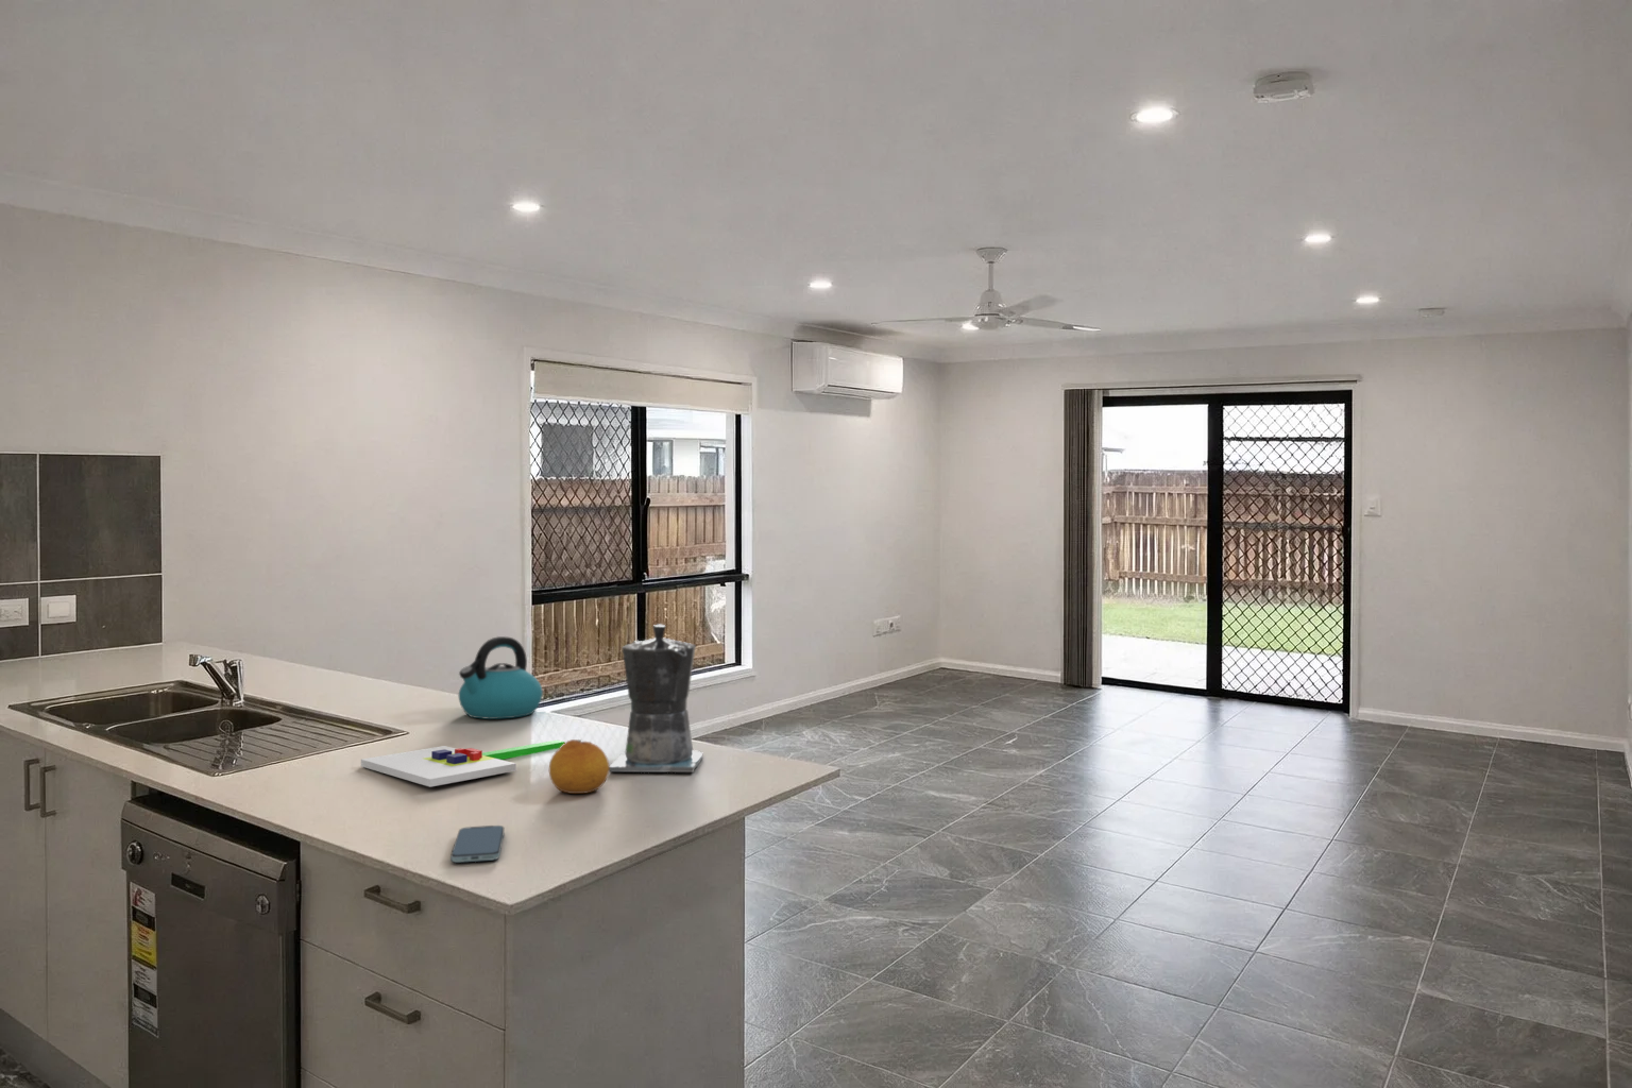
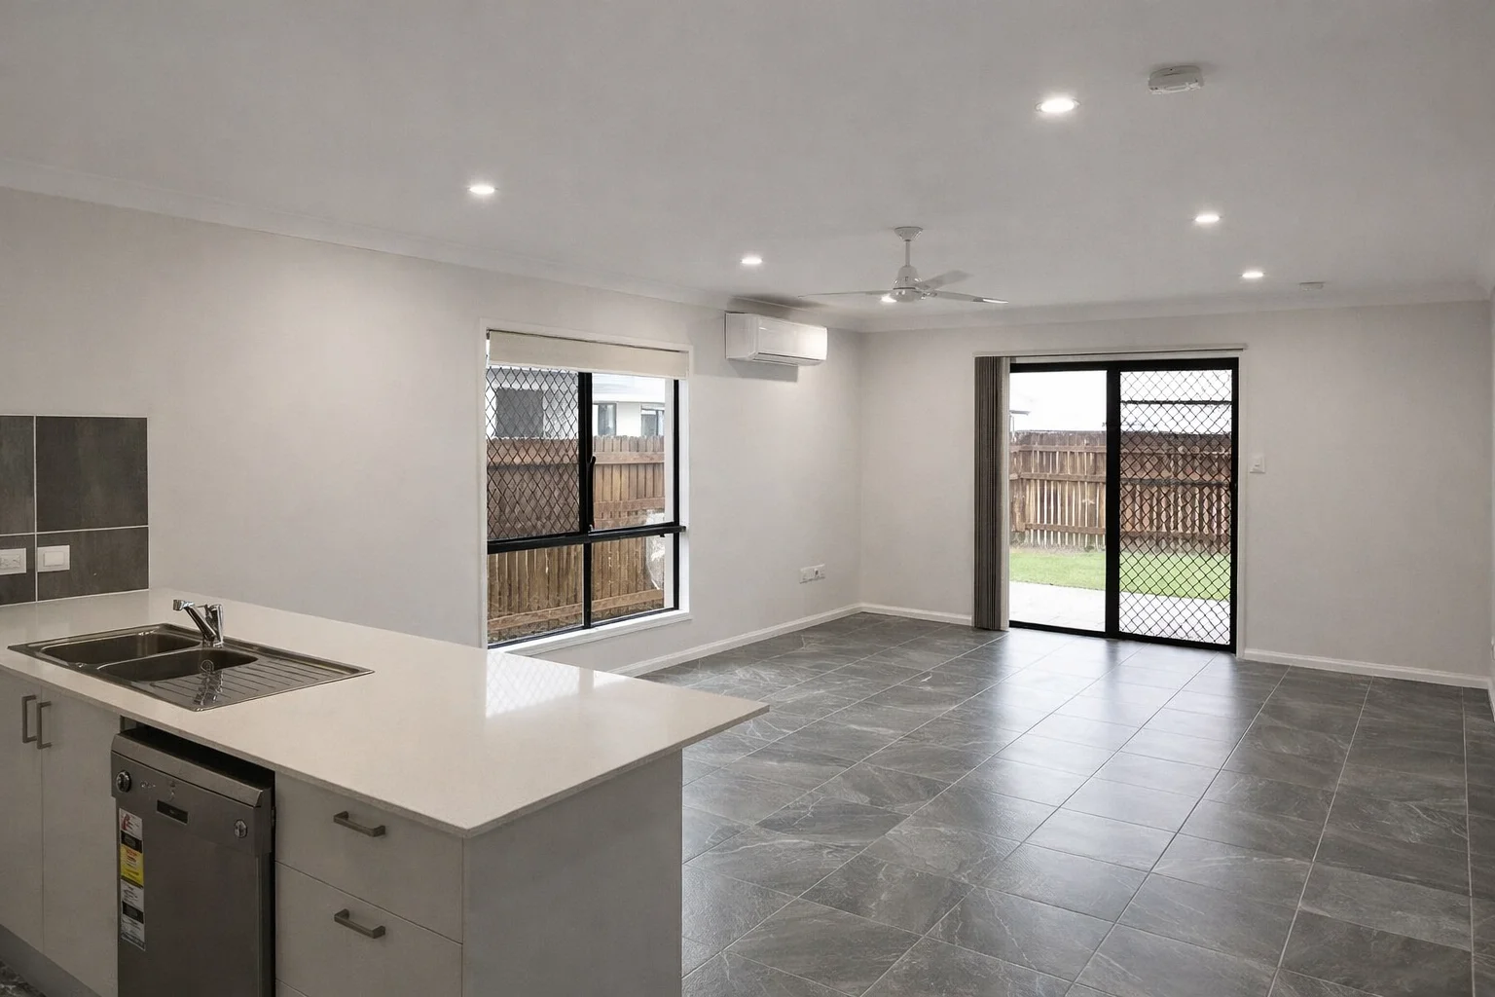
- smartphone (478, 843)
- chopping board (481, 753)
- fruit (578, 765)
- kettle (497, 675)
- coffee maker (658, 692)
